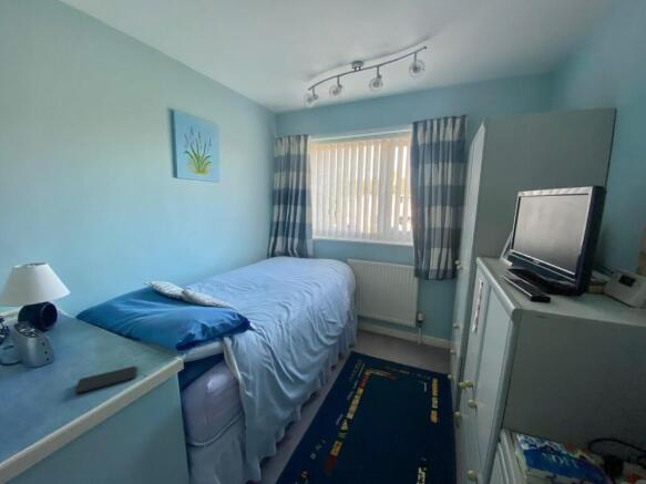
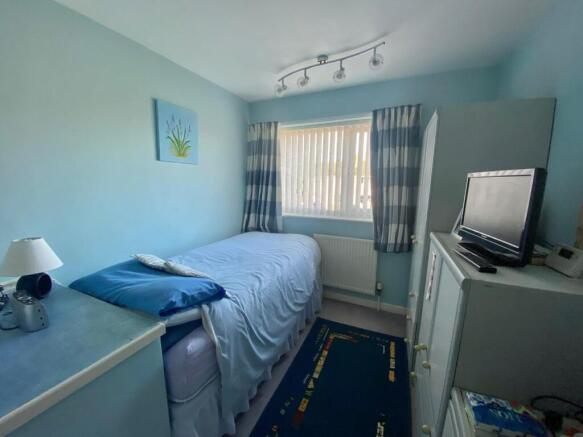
- smartphone (107, 379)
